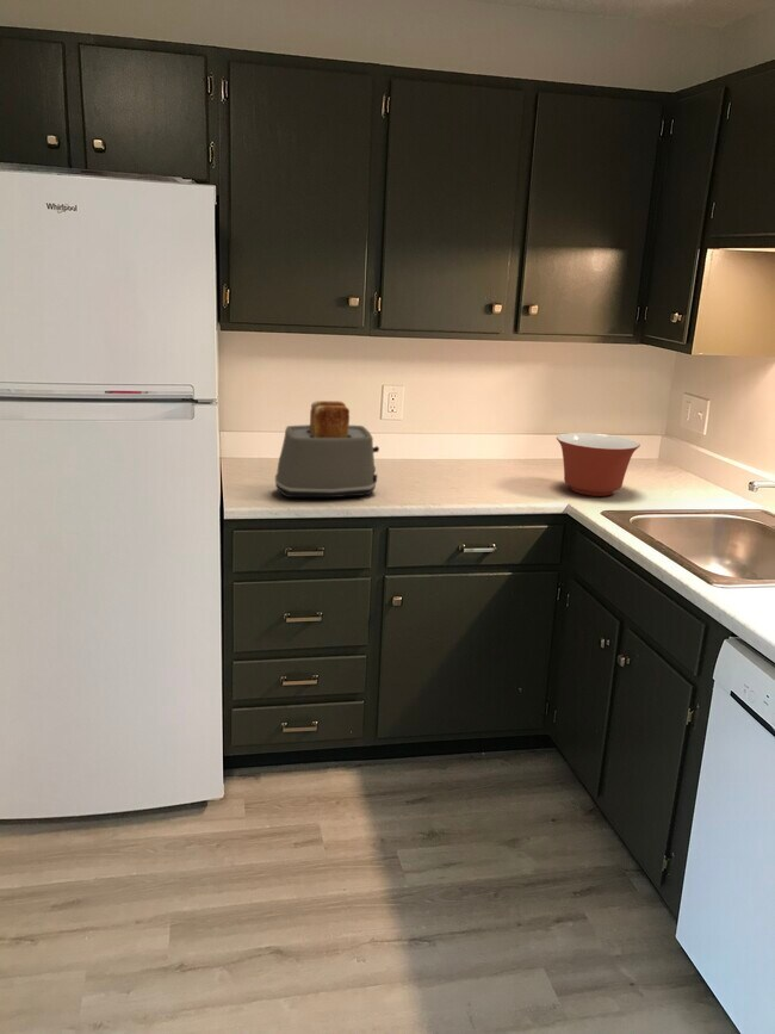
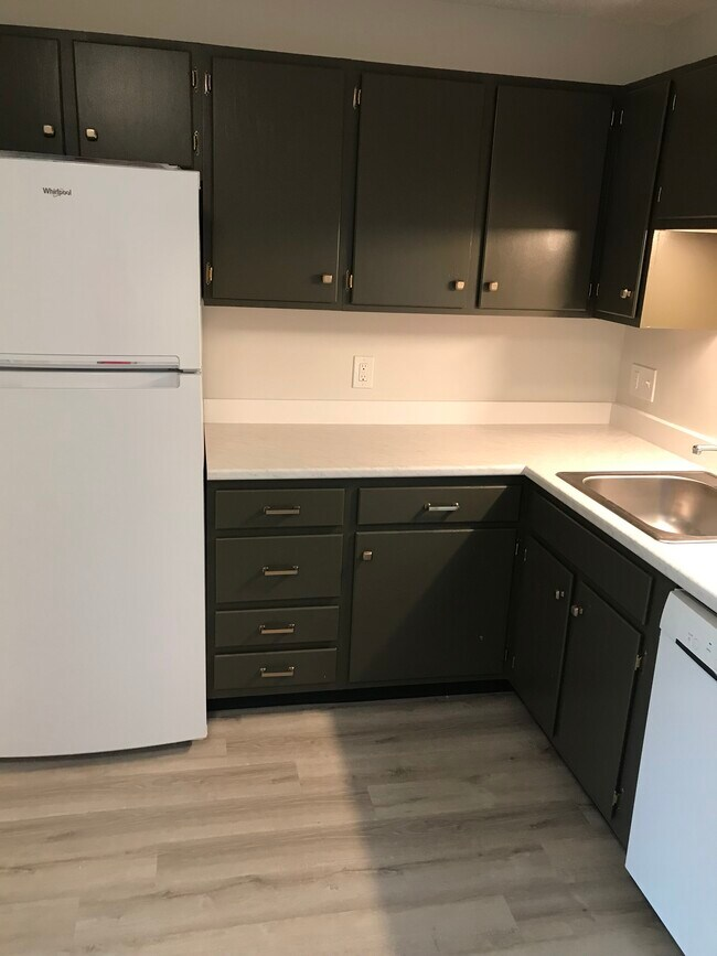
- toaster (327, 447)
- mixing bowl (594, 465)
